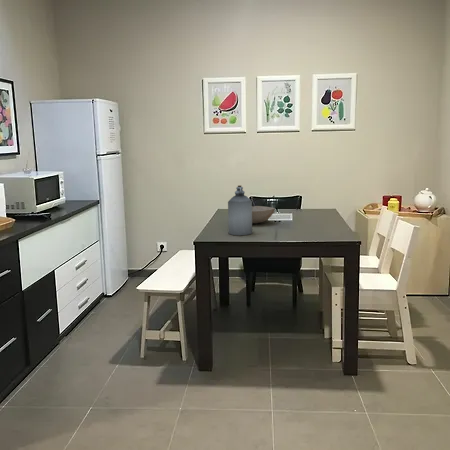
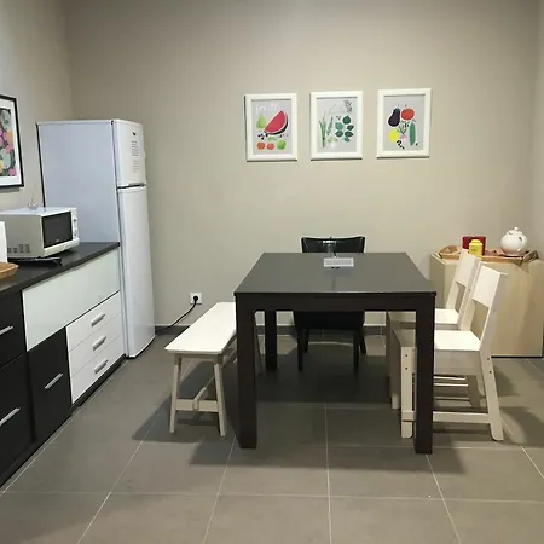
- bowl (254, 215)
- bottle (240, 209)
